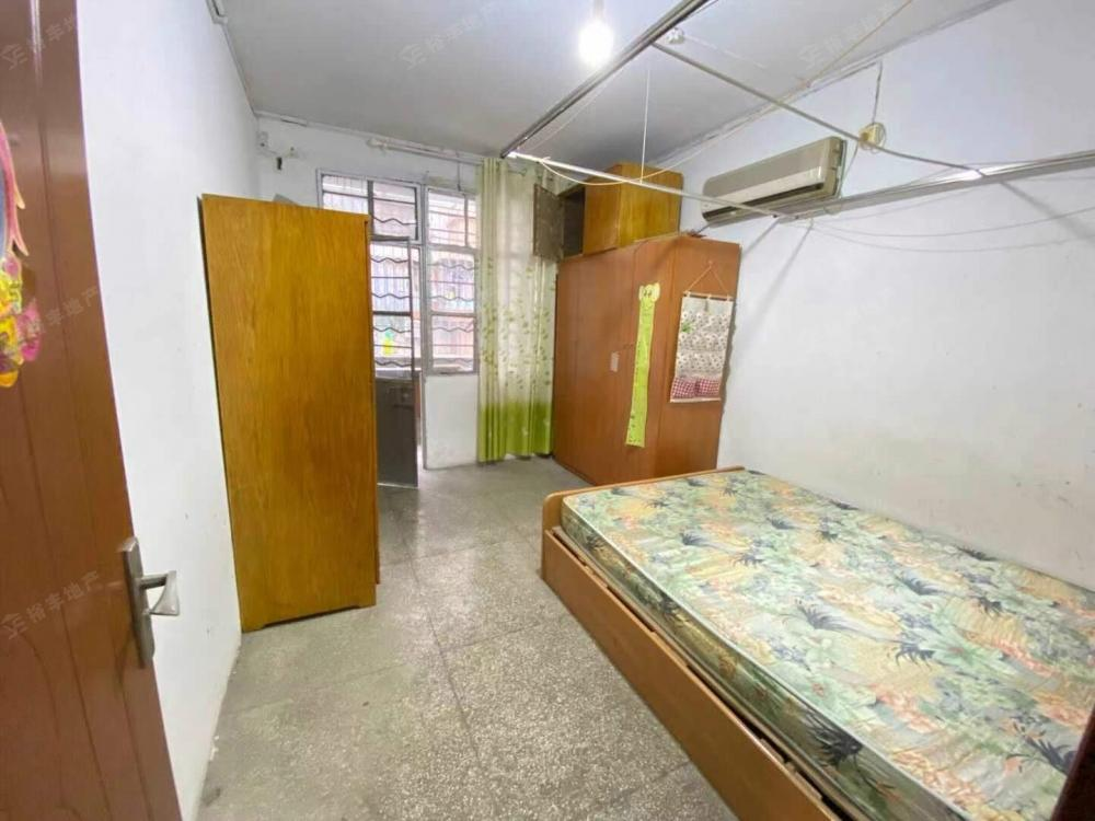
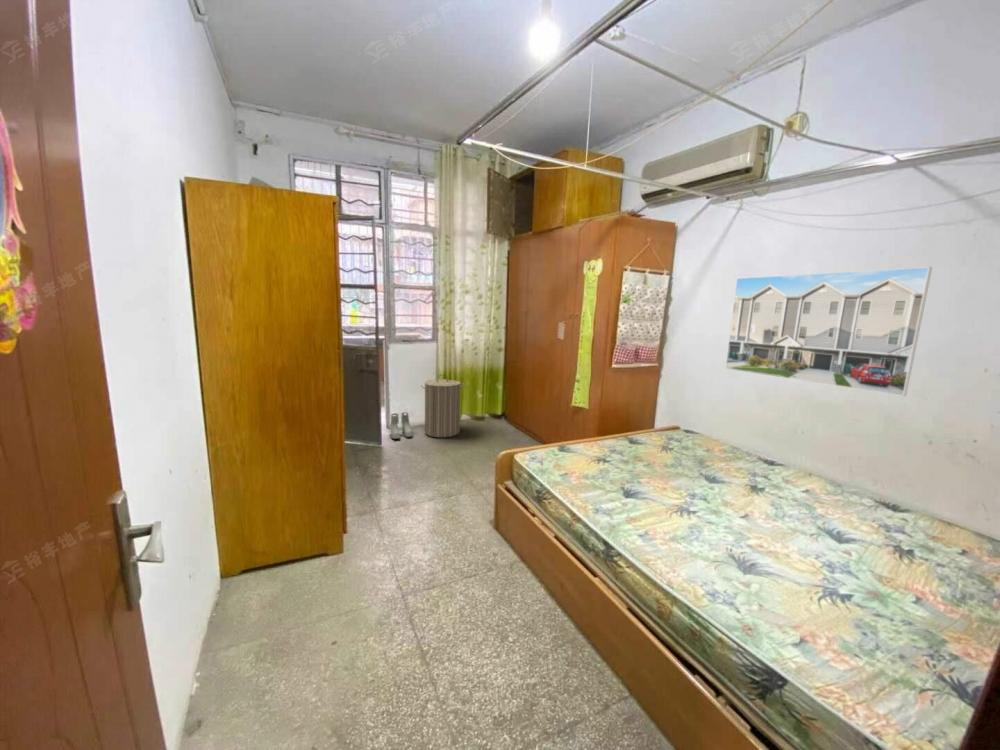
+ laundry hamper (442, 403)
+ boots (402, 425)
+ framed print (808, 328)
